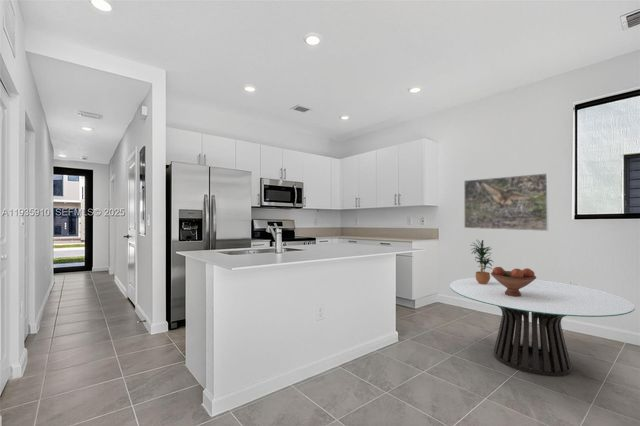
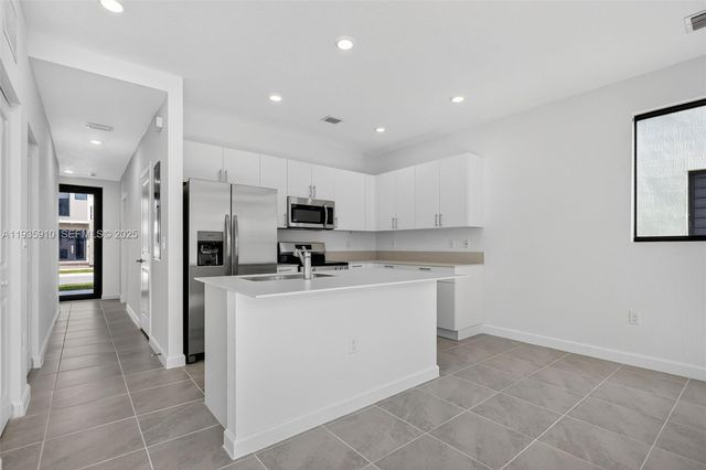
- dining table (528, 325)
- potted plant (481, 260)
- fruit bowl (512, 280)
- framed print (502, 203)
